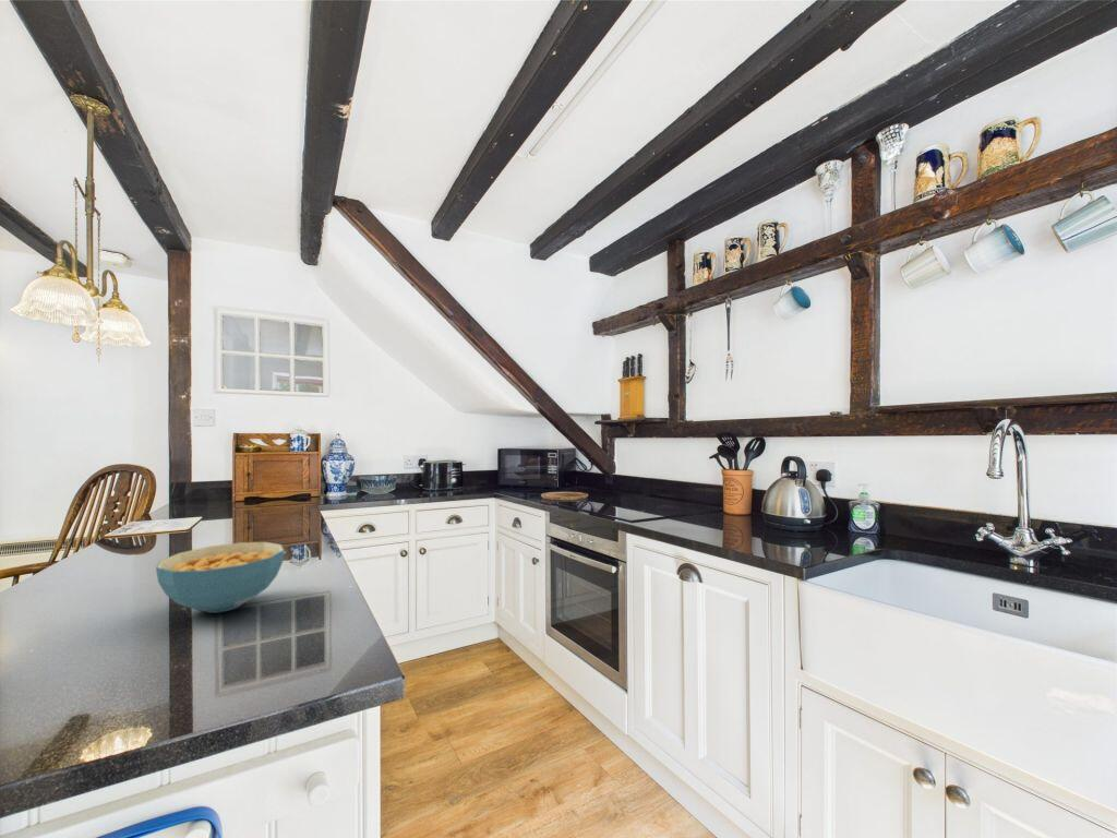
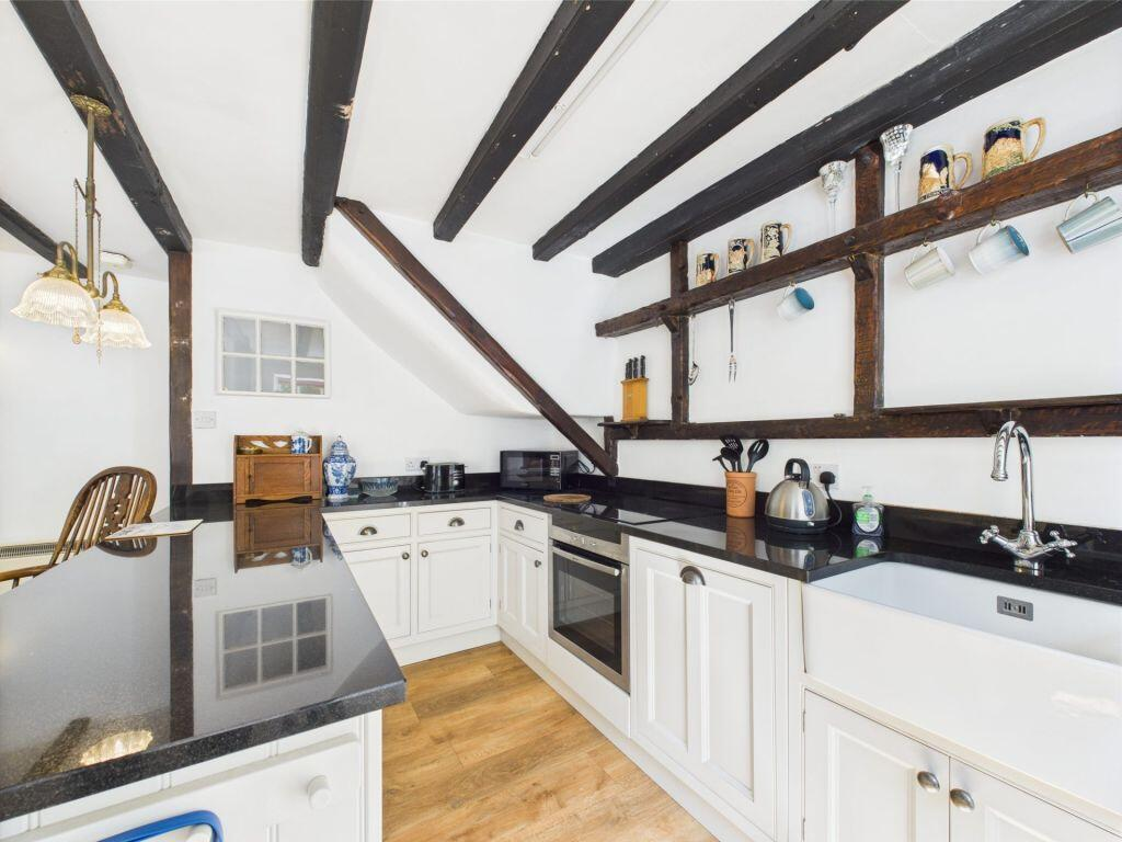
- cereal bowl (224, 580)
